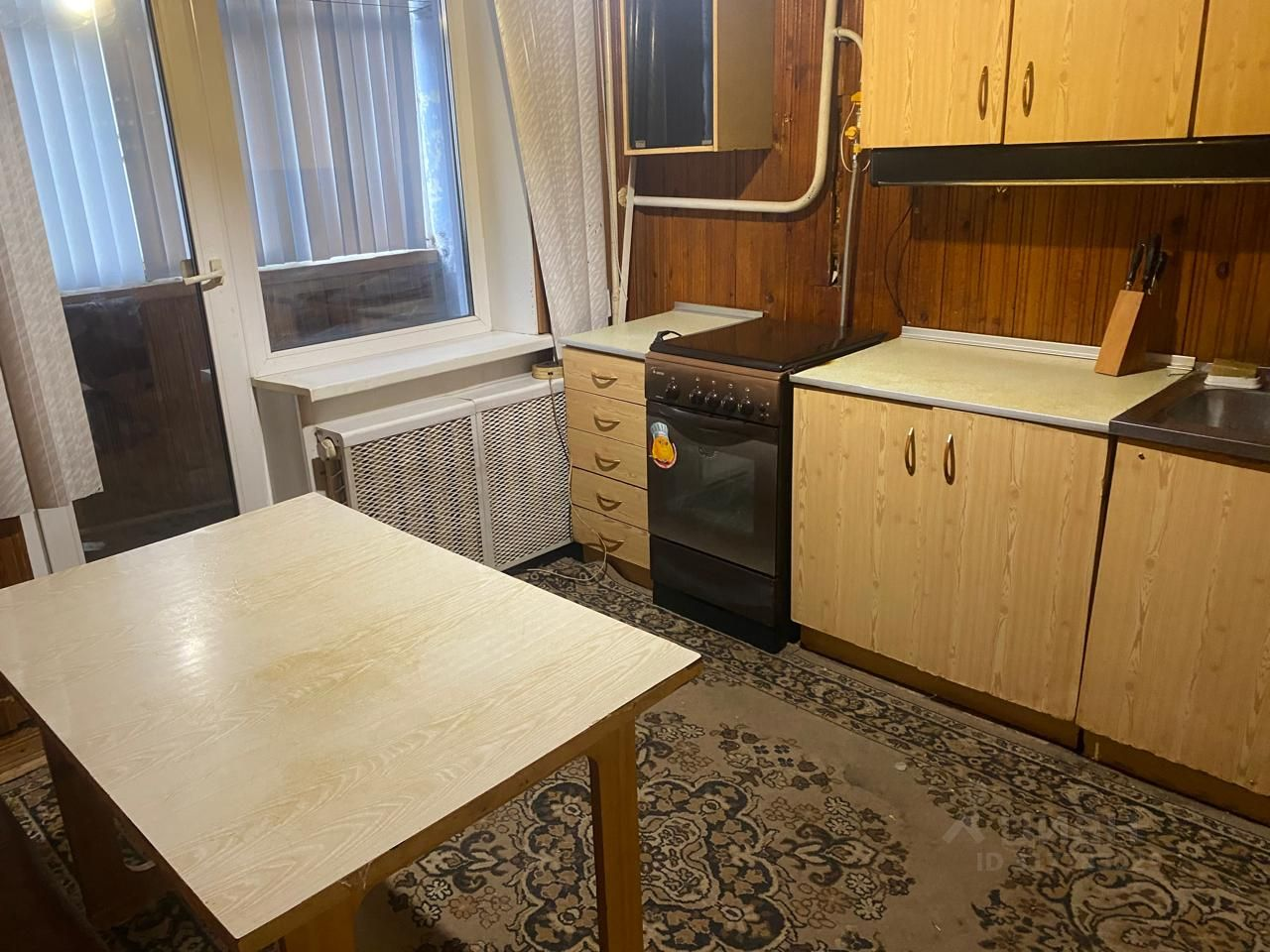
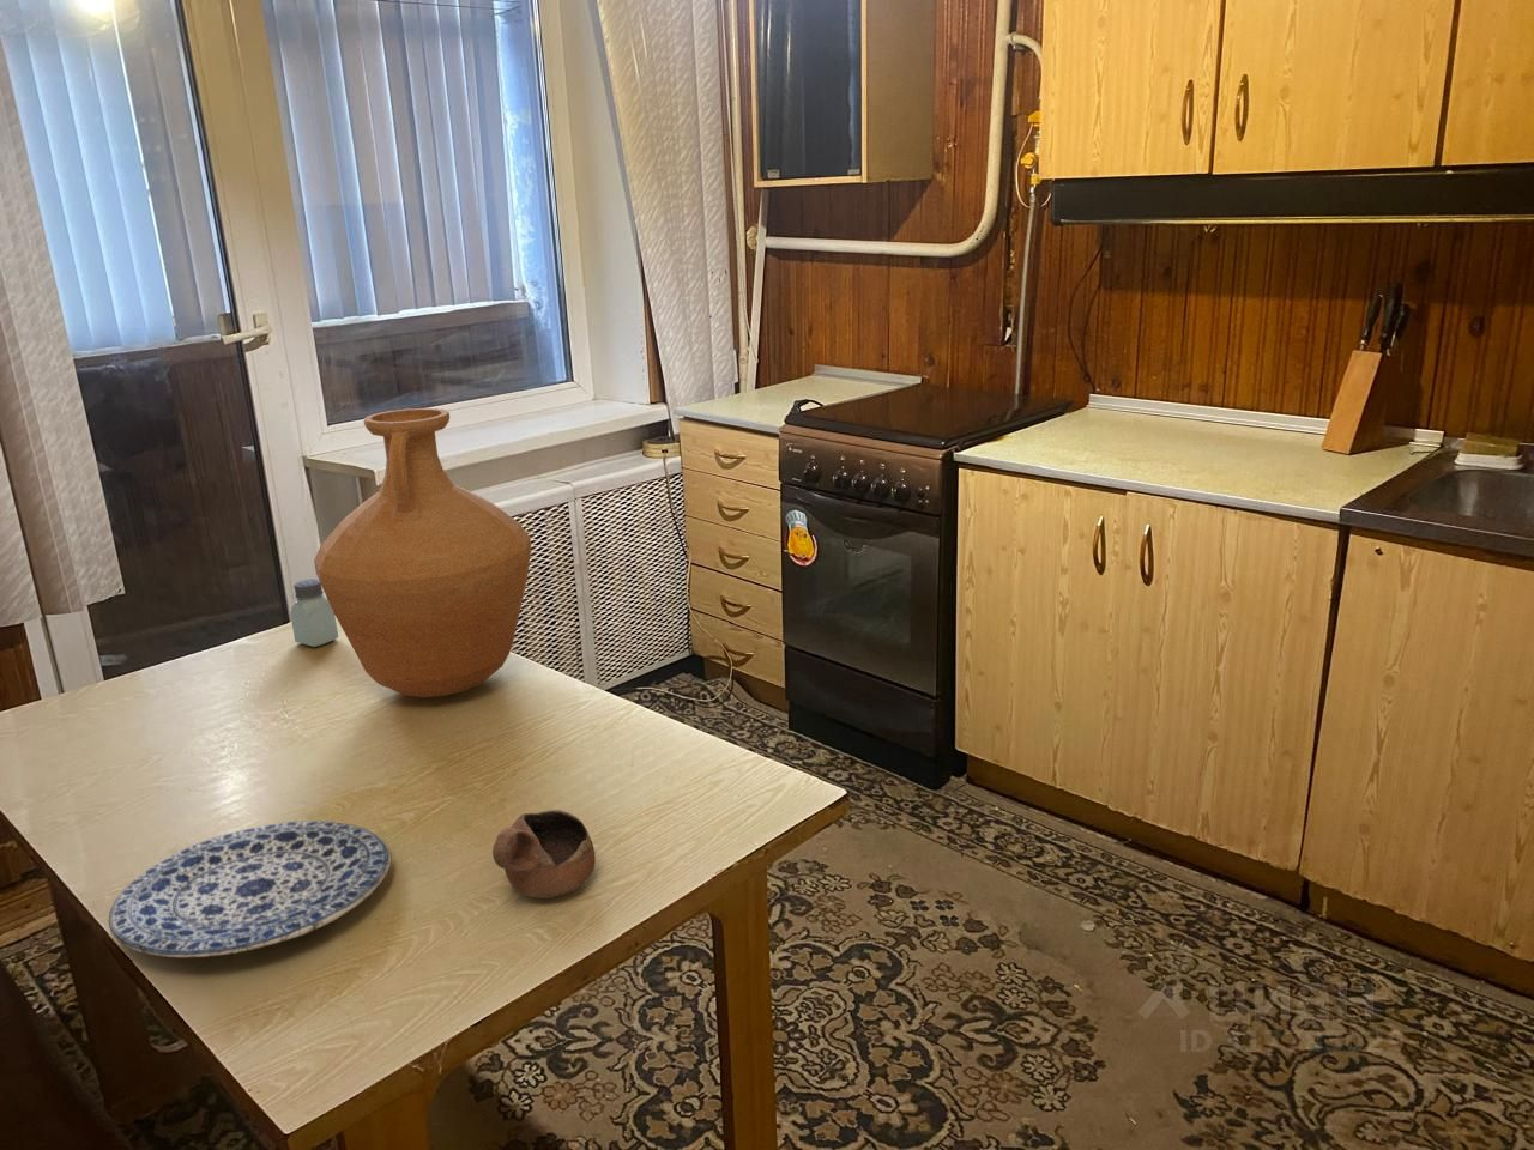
+ plate (256, 884)
+ vase (424, 554)
+ cup (536, 847)
+ saltshaker (312, 611)
